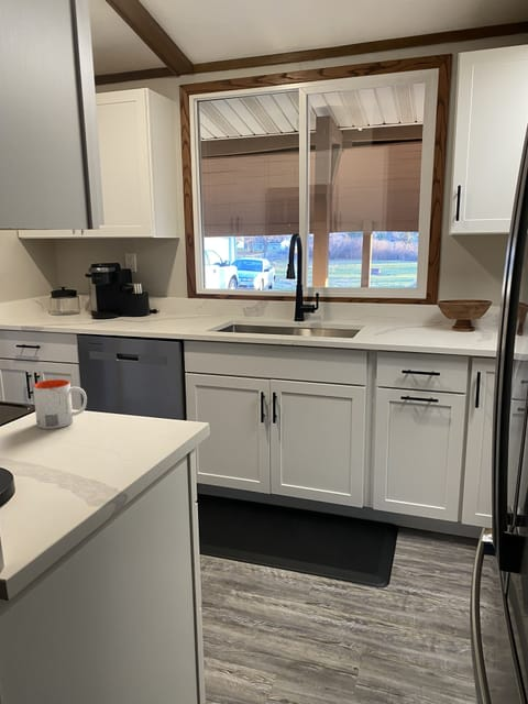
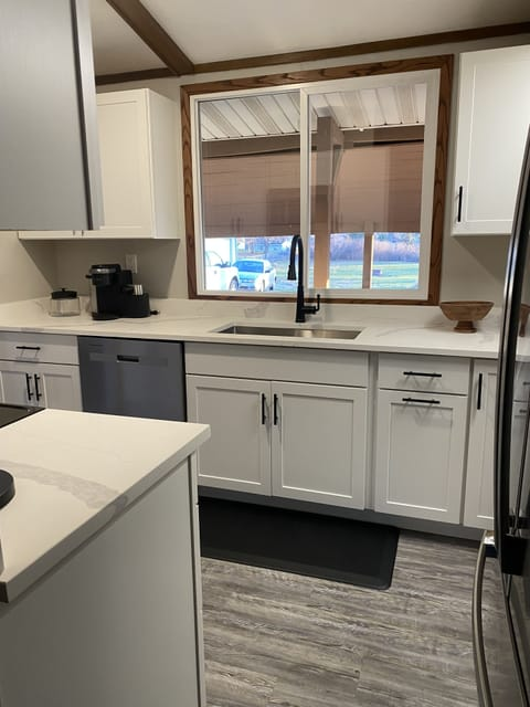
- mug (61, 403)
